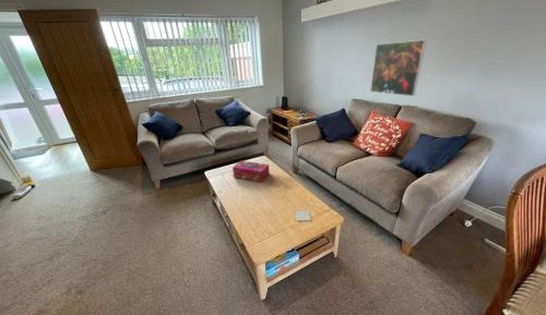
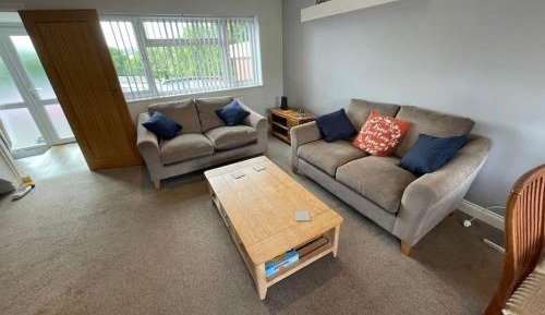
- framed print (394, 69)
- tissue box (251, 170)
